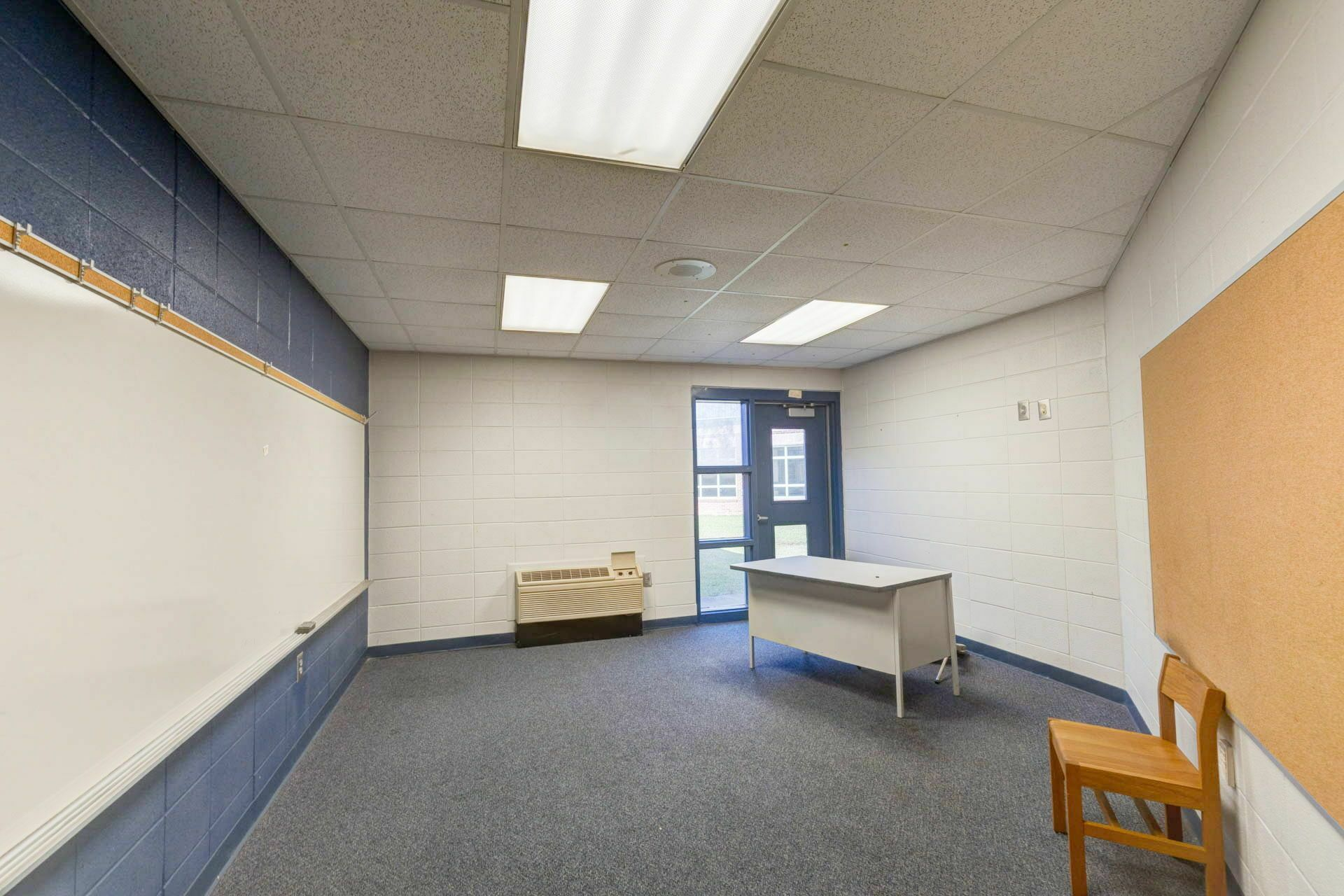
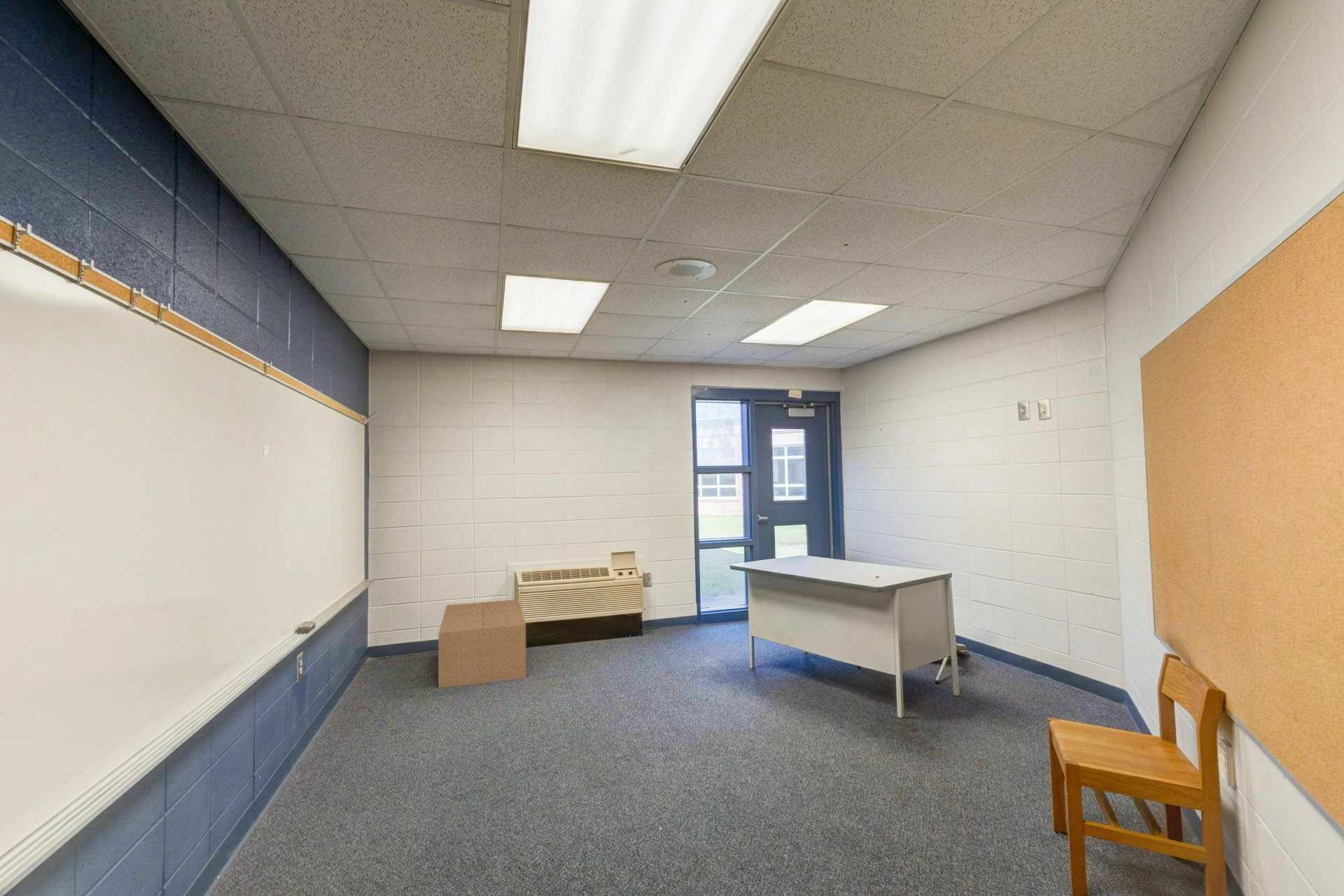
+ cardboard box (483, 638)
